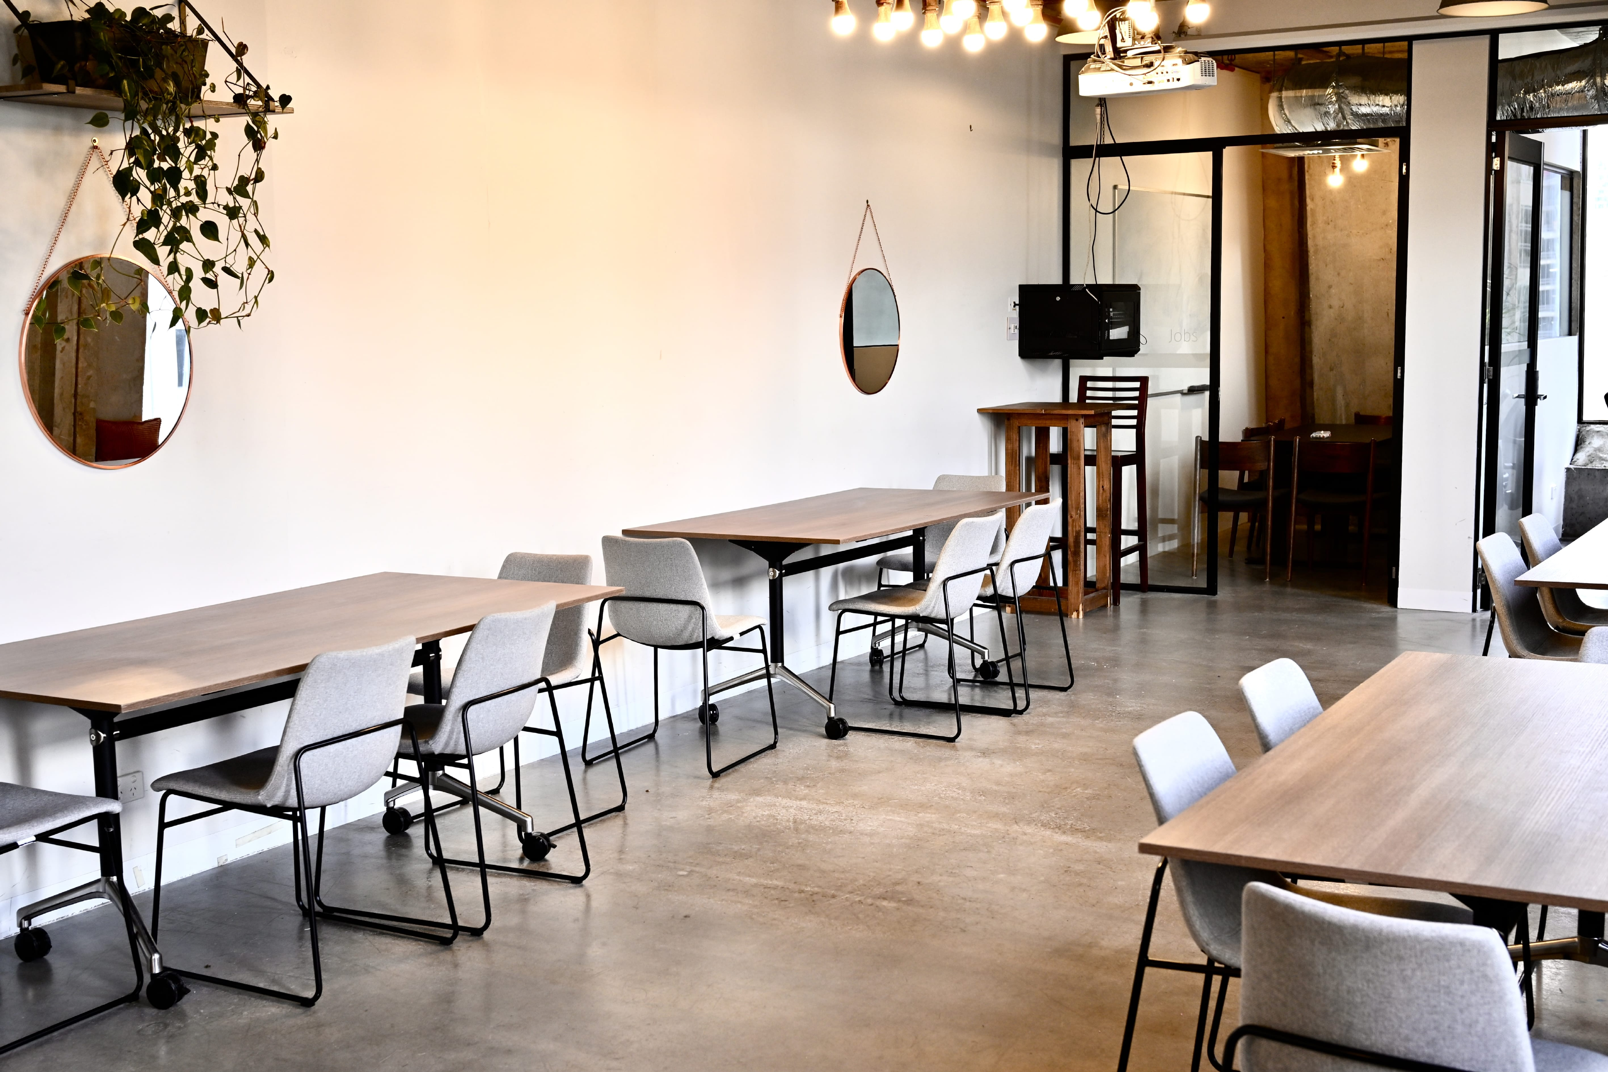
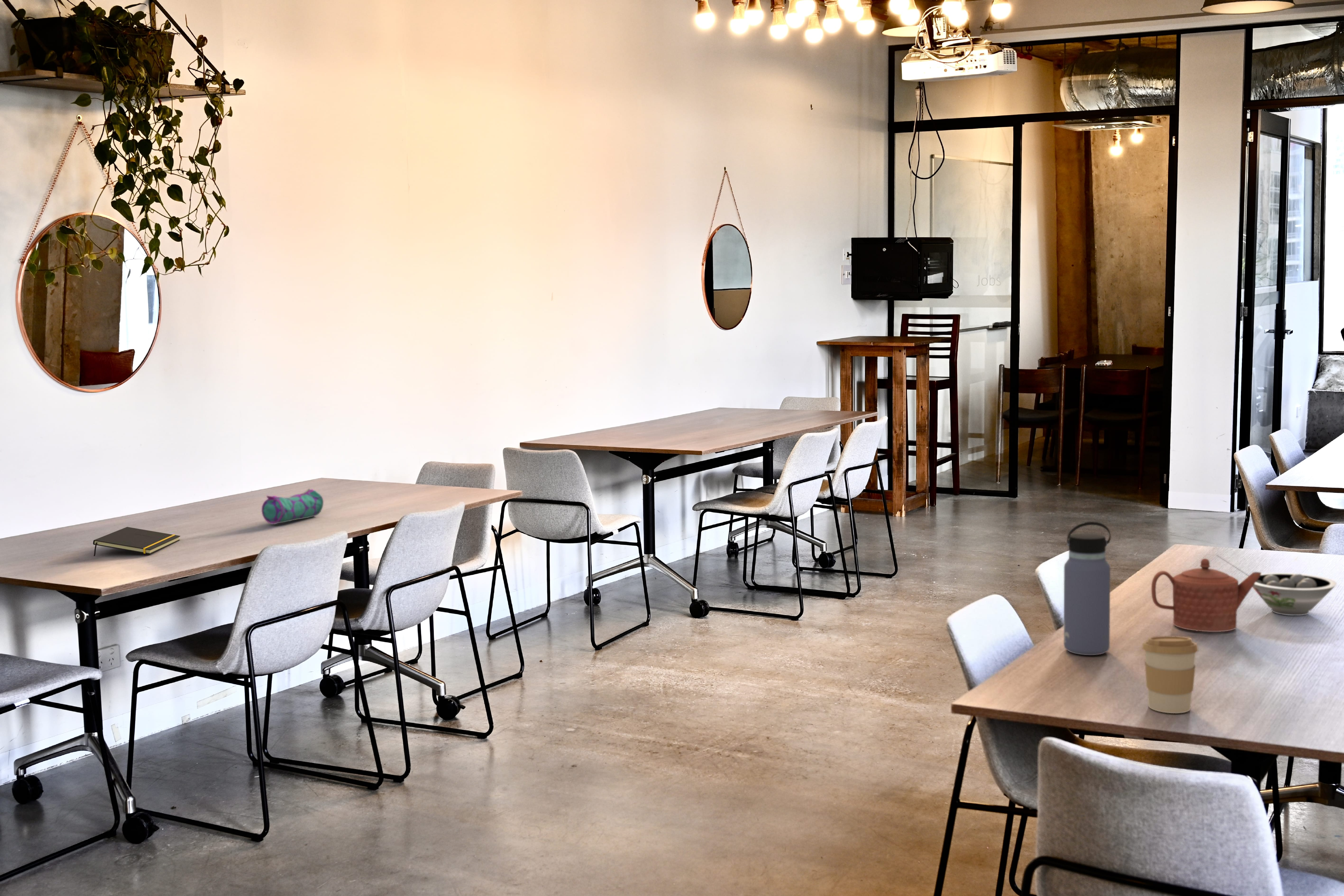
+ notepad (138, 540)
+ pencil case (292, 506)
+ teapot (1206, 592)
+ water bottle (1087, 585)
+ coffee cup (1169, 672)
+ bowl (1276, 583)
